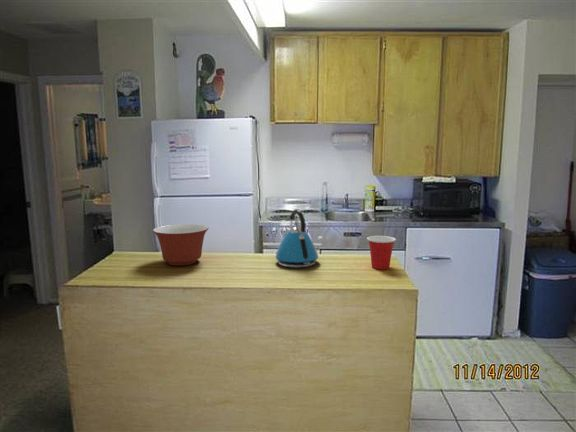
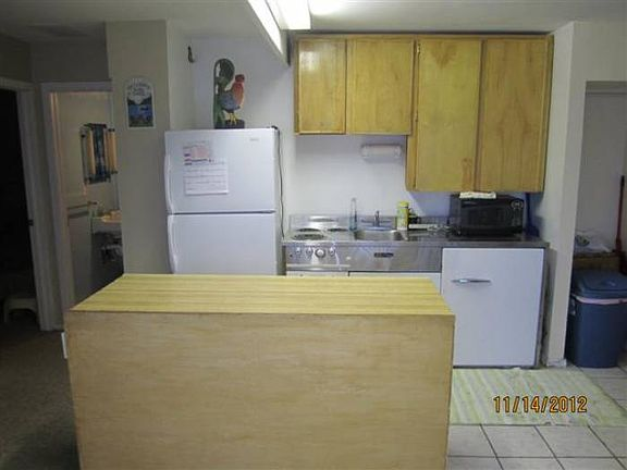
- mixing bowl (181, 245)
- cup (380, 252)
- kettle (297, 236)
